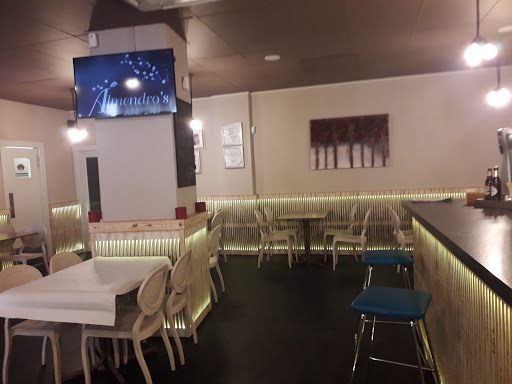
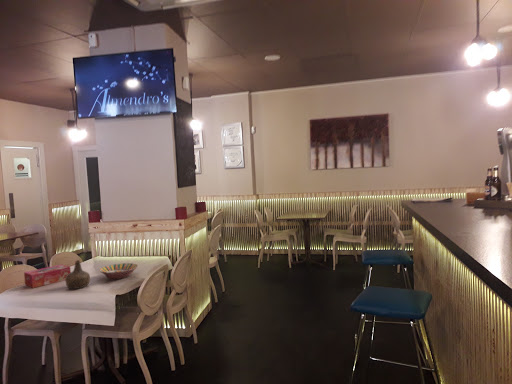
+ bottle (77, 273)
+ serving bowl (119, 272)
+ tissue box (48, 275)
